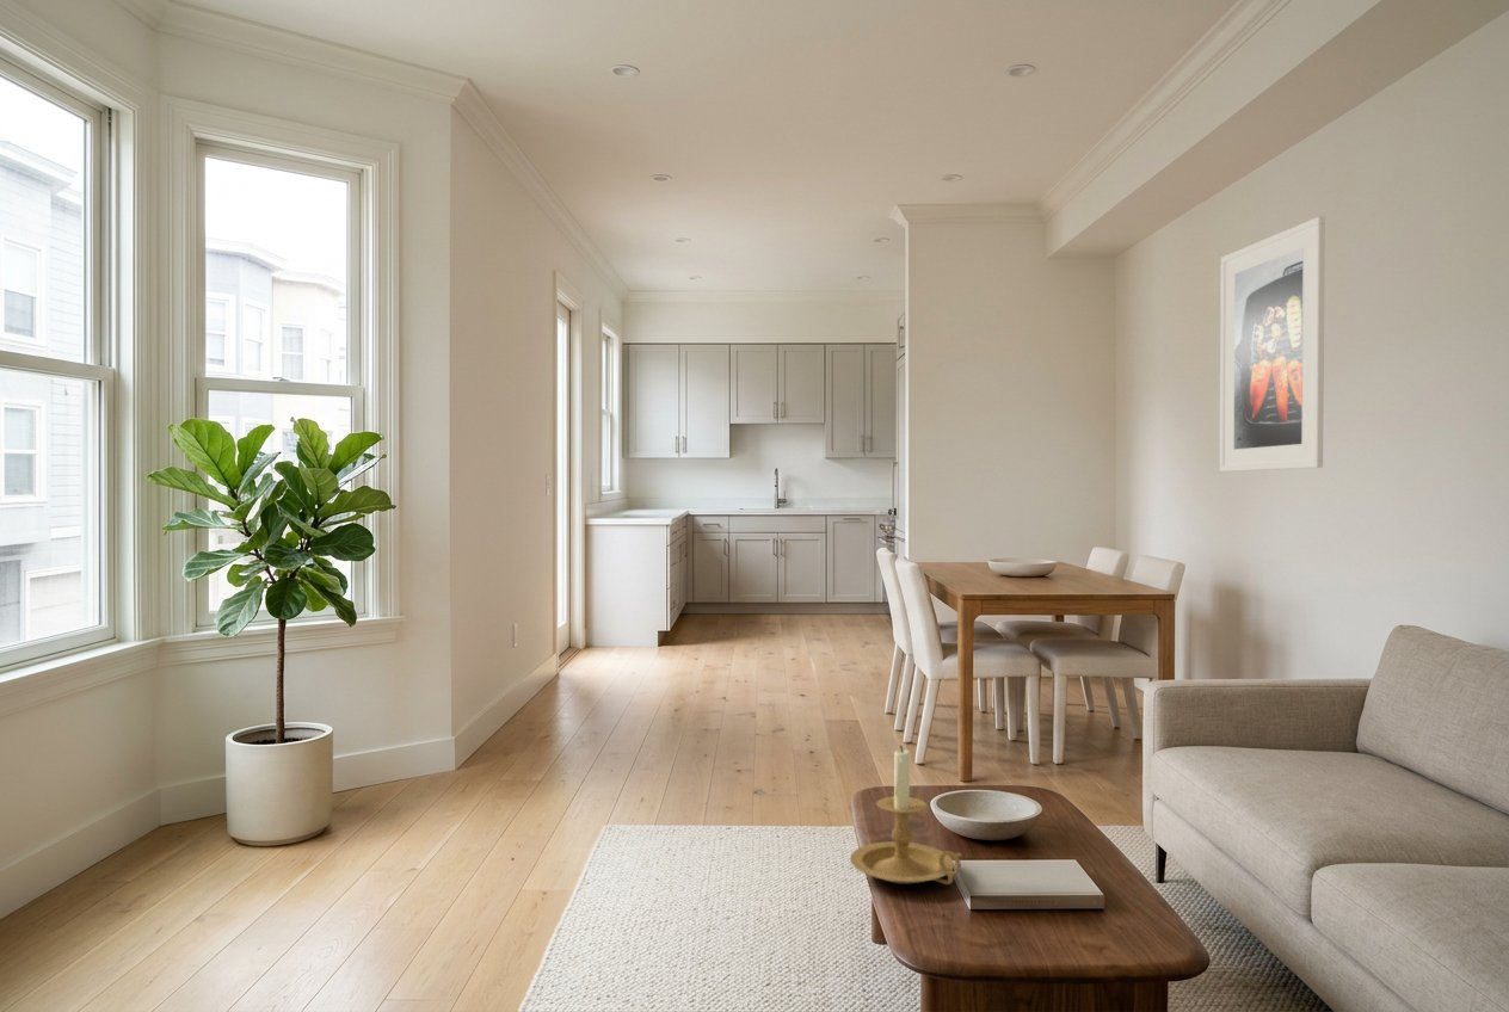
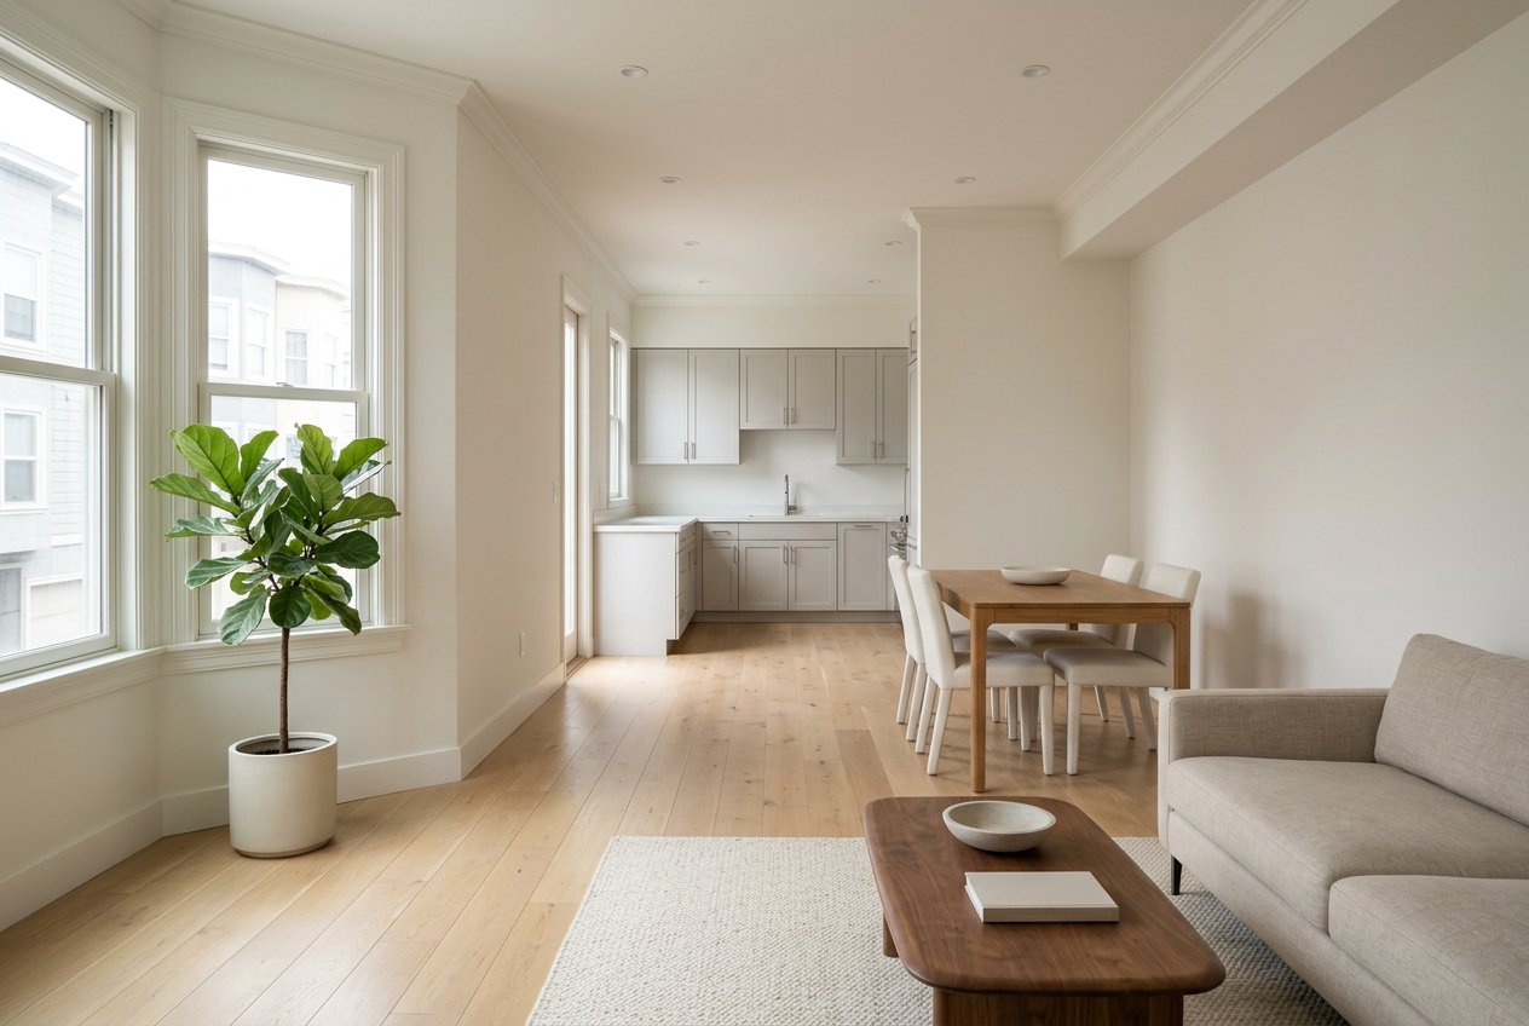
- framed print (1268, 353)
- candle holder (901, 809)
